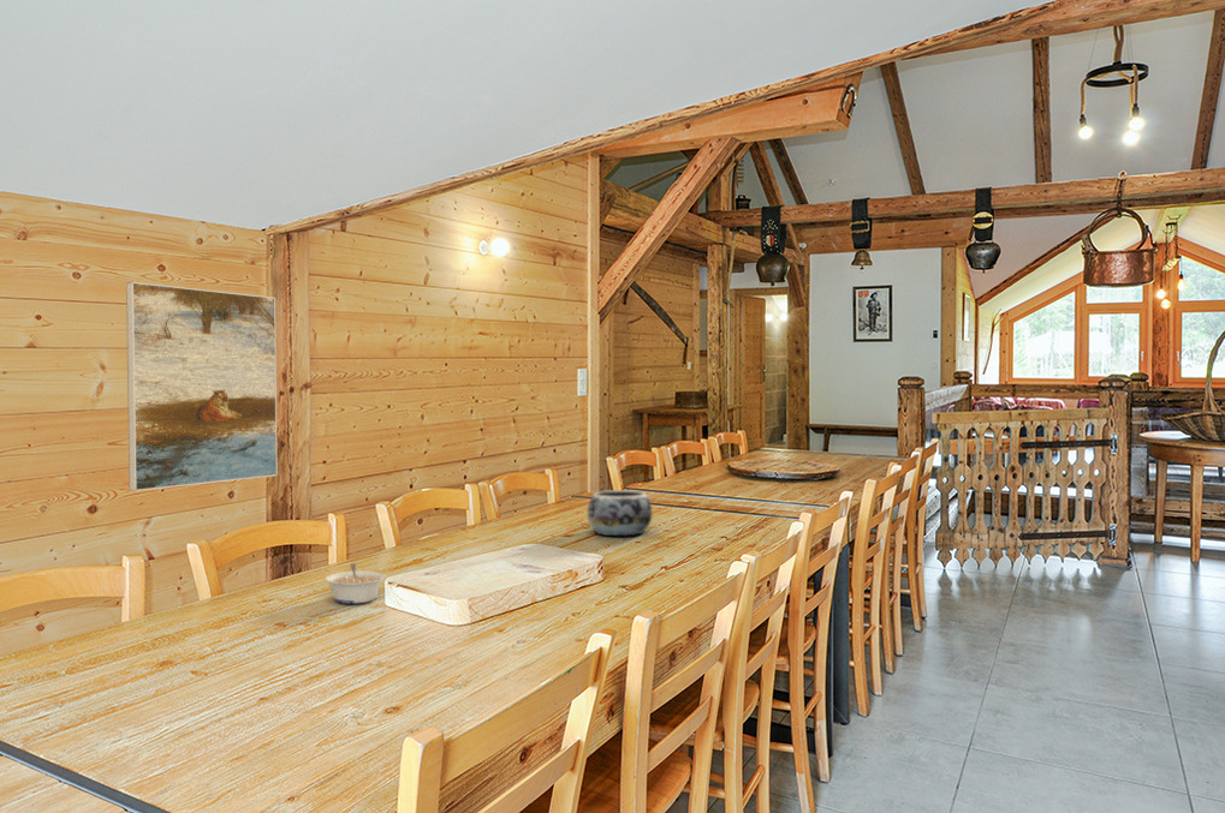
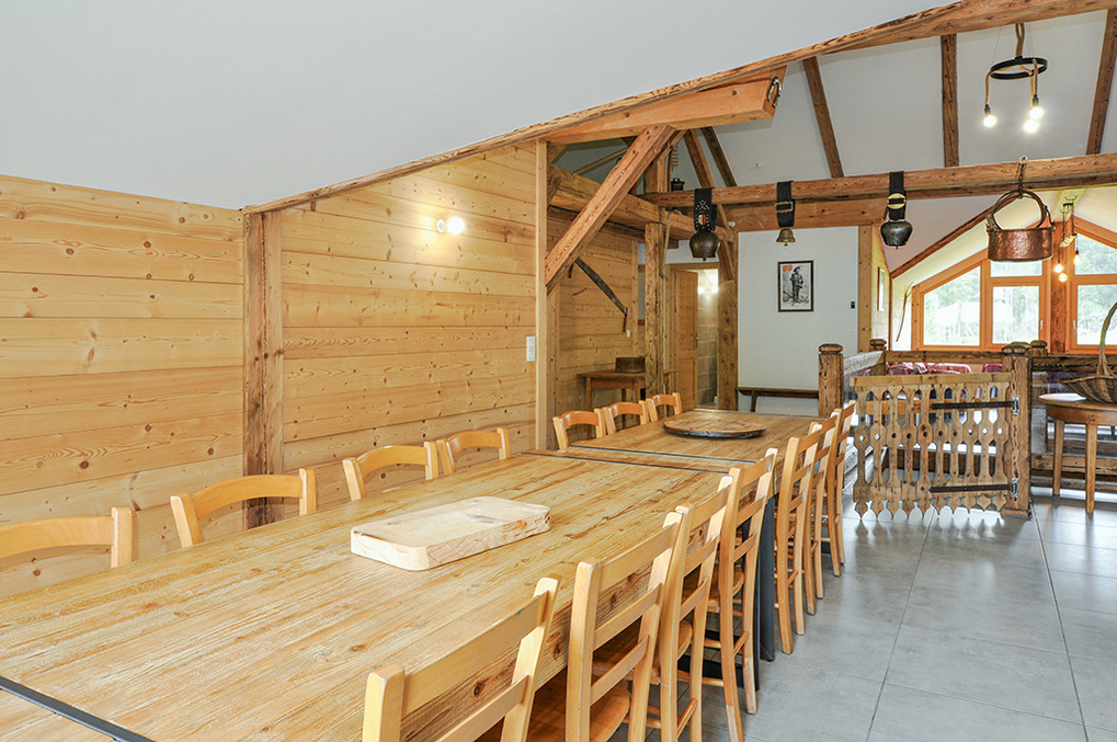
- decorative bowl (619, 512)
- legume (353, 585)
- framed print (207, 387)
